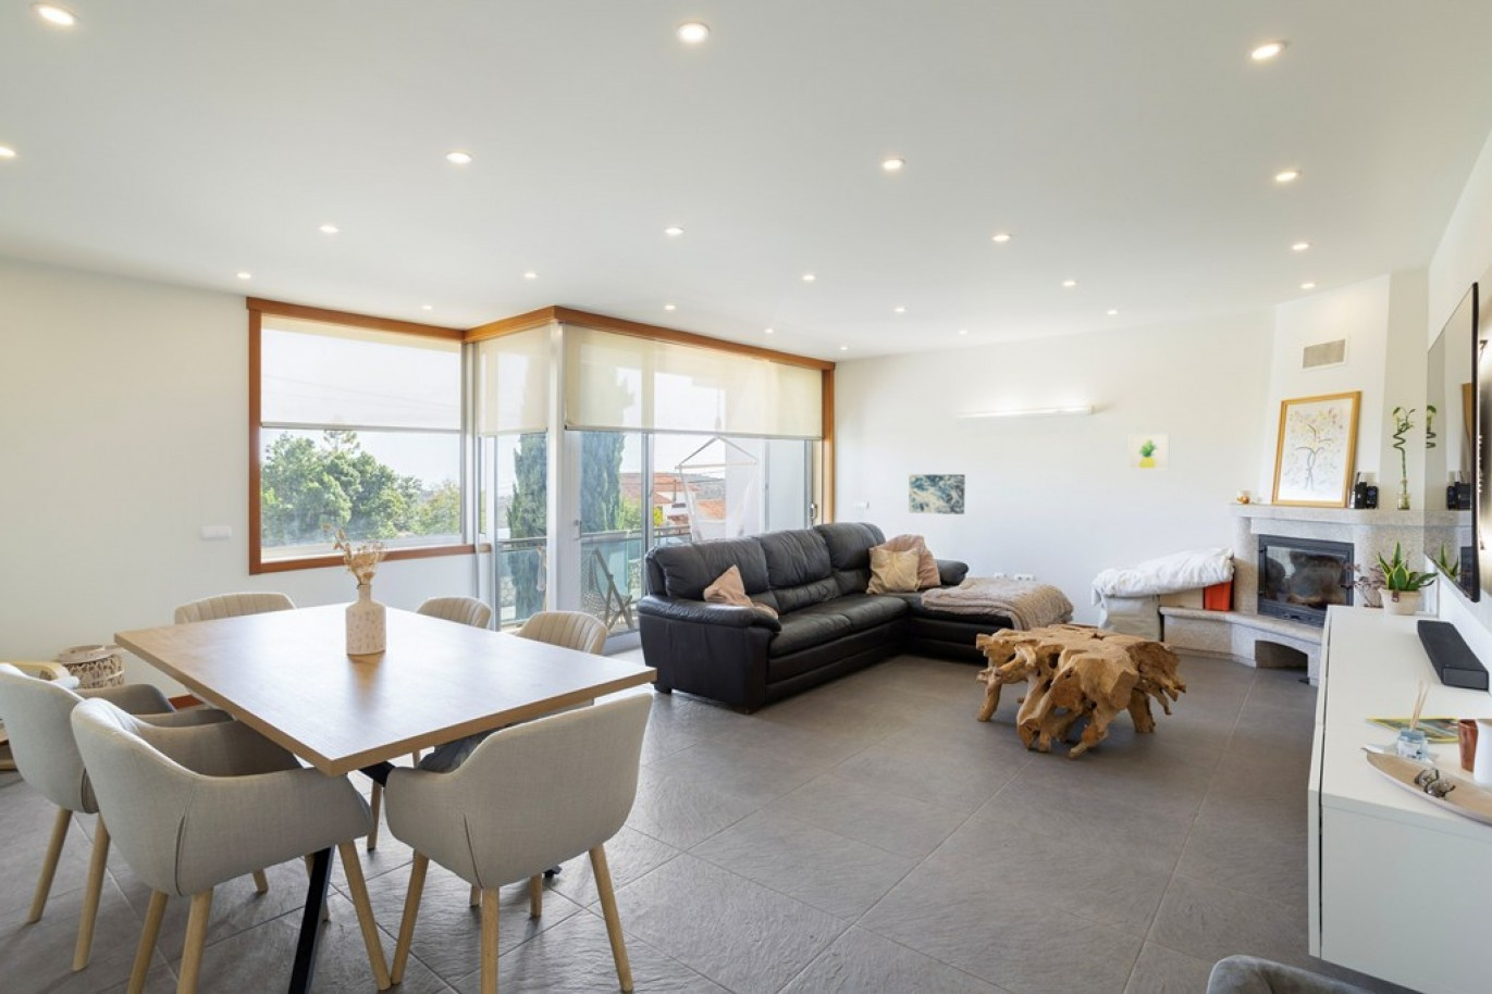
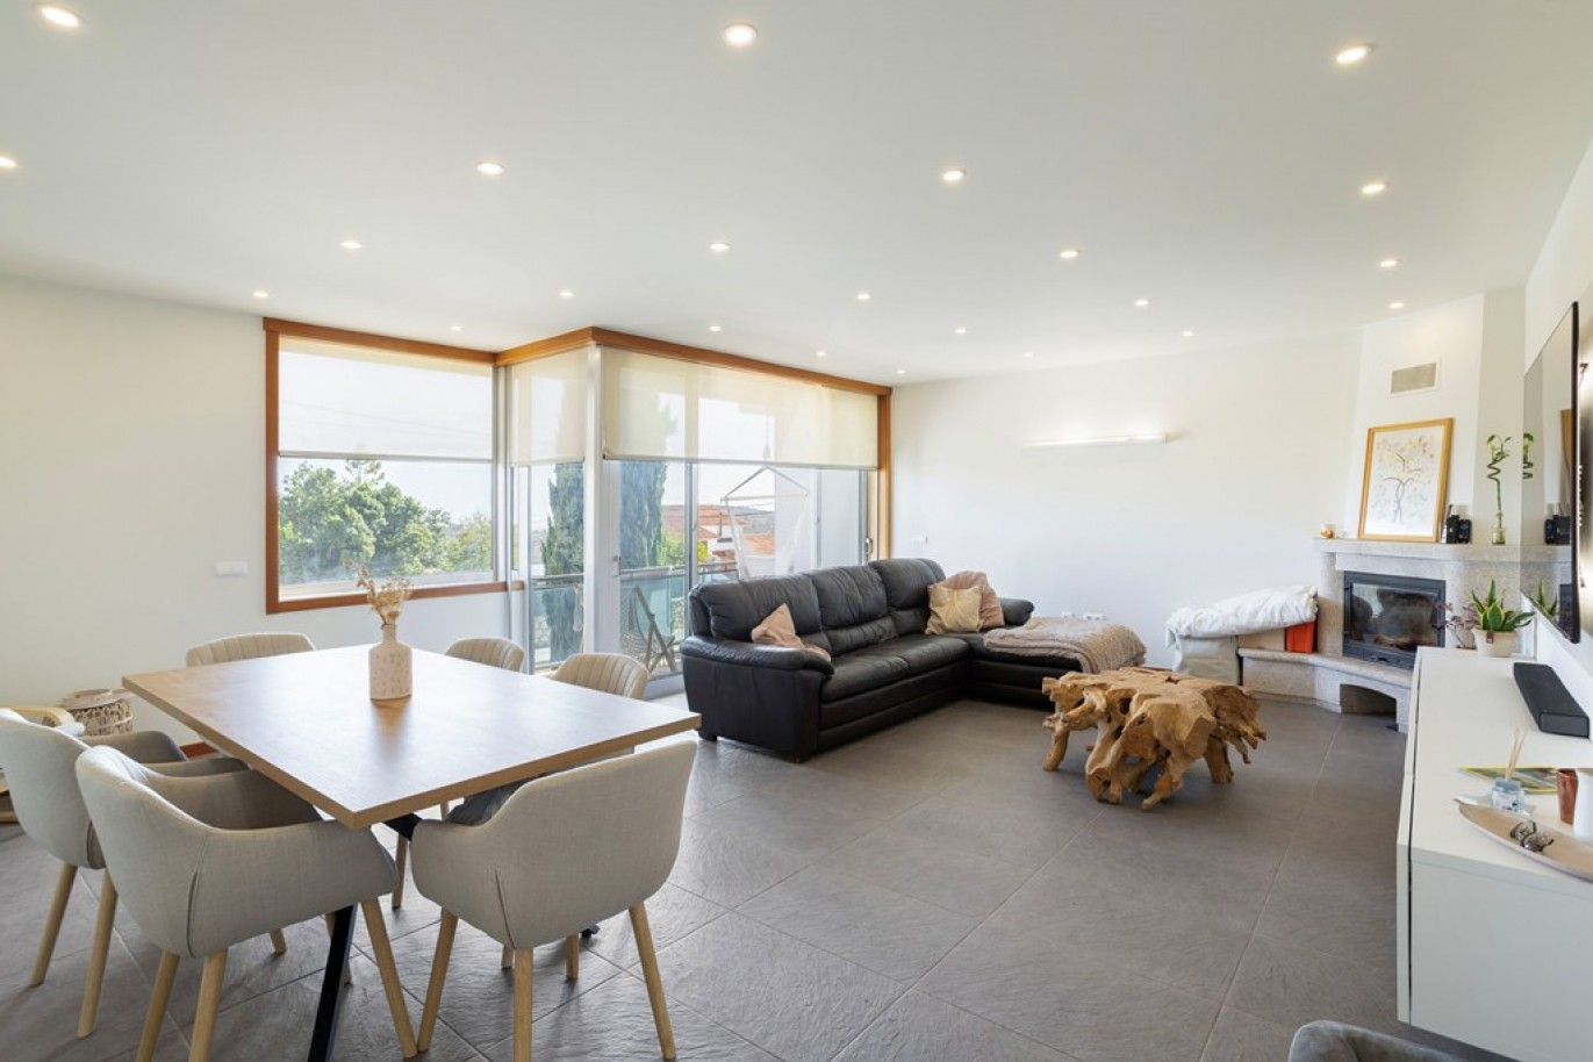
- wall art (1148, 452)
- wall art (936, 494)
